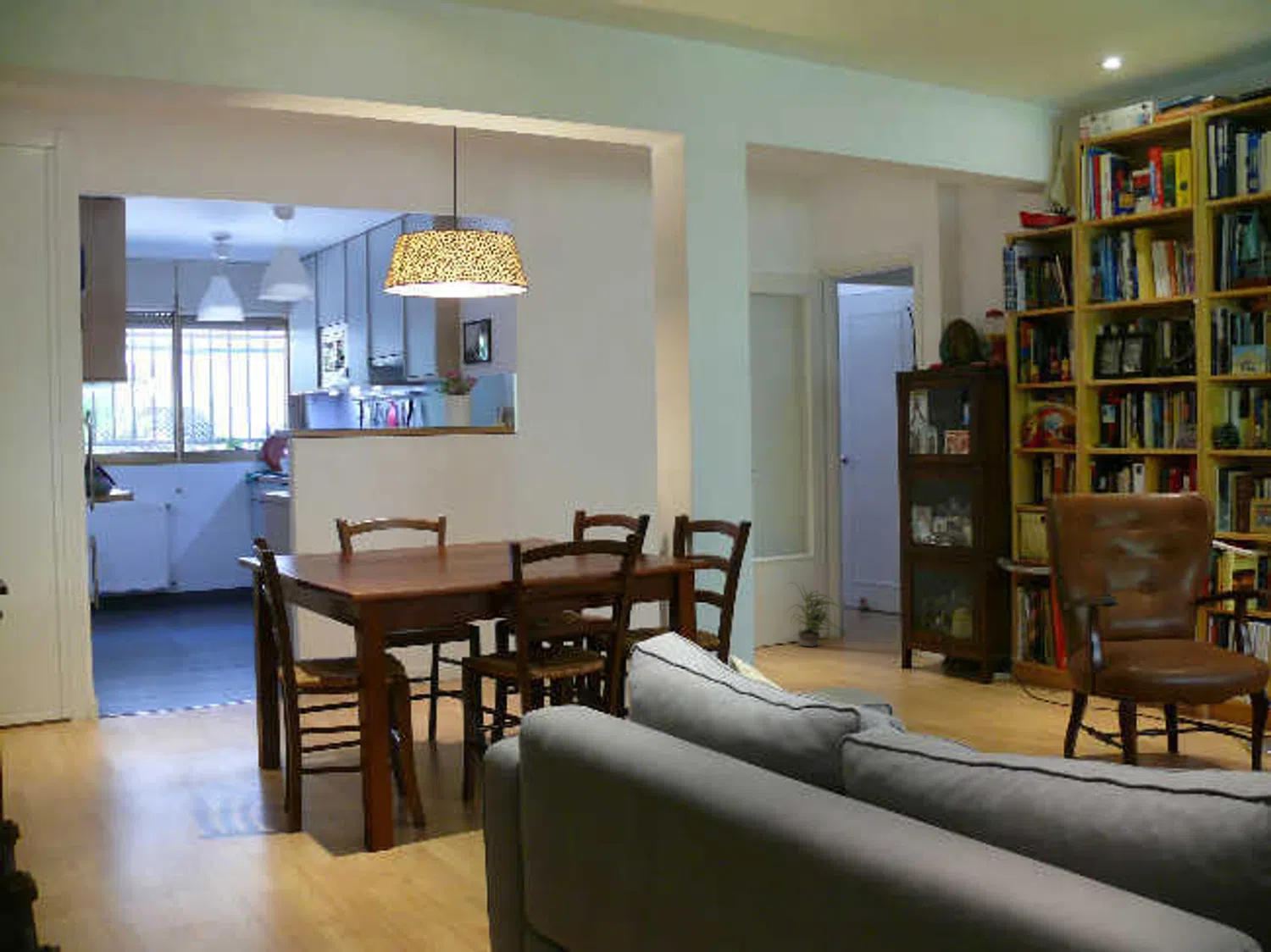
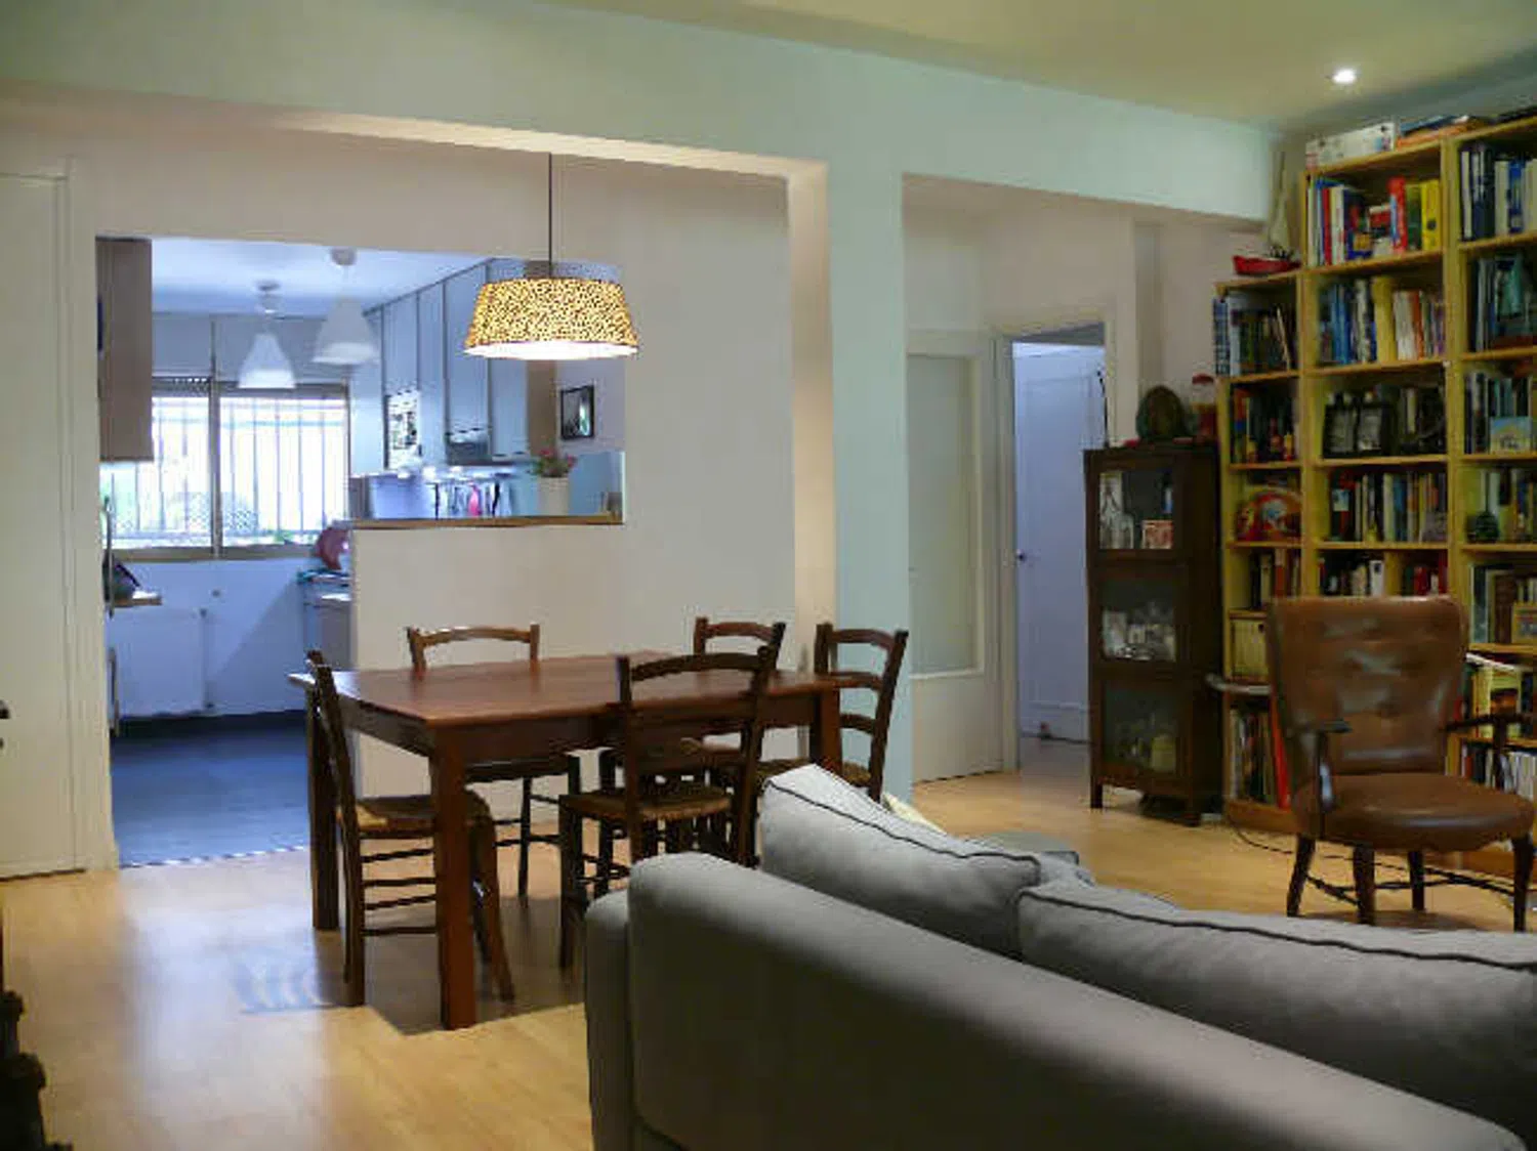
- potted plant (811, 613)
